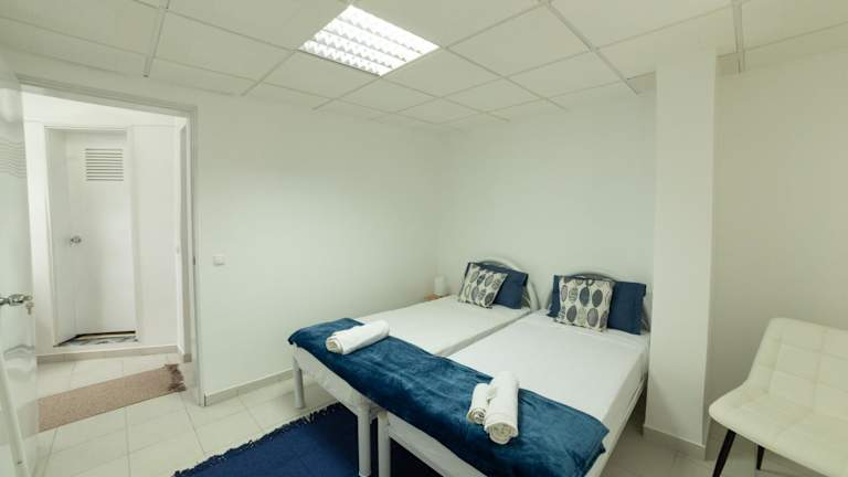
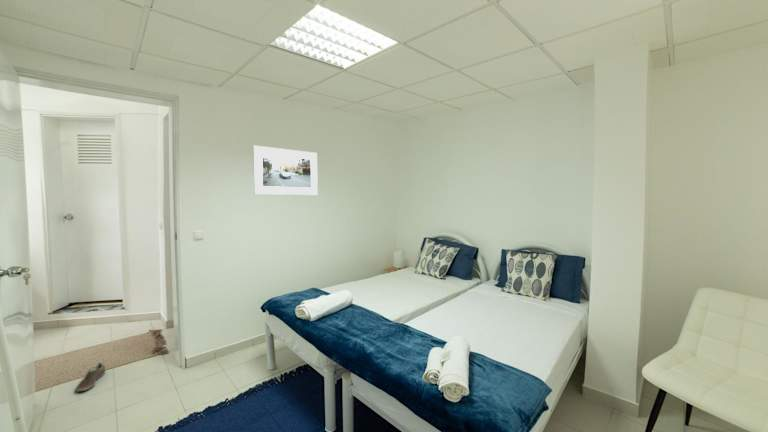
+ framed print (287, 172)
+ sneaker (90, 376)
